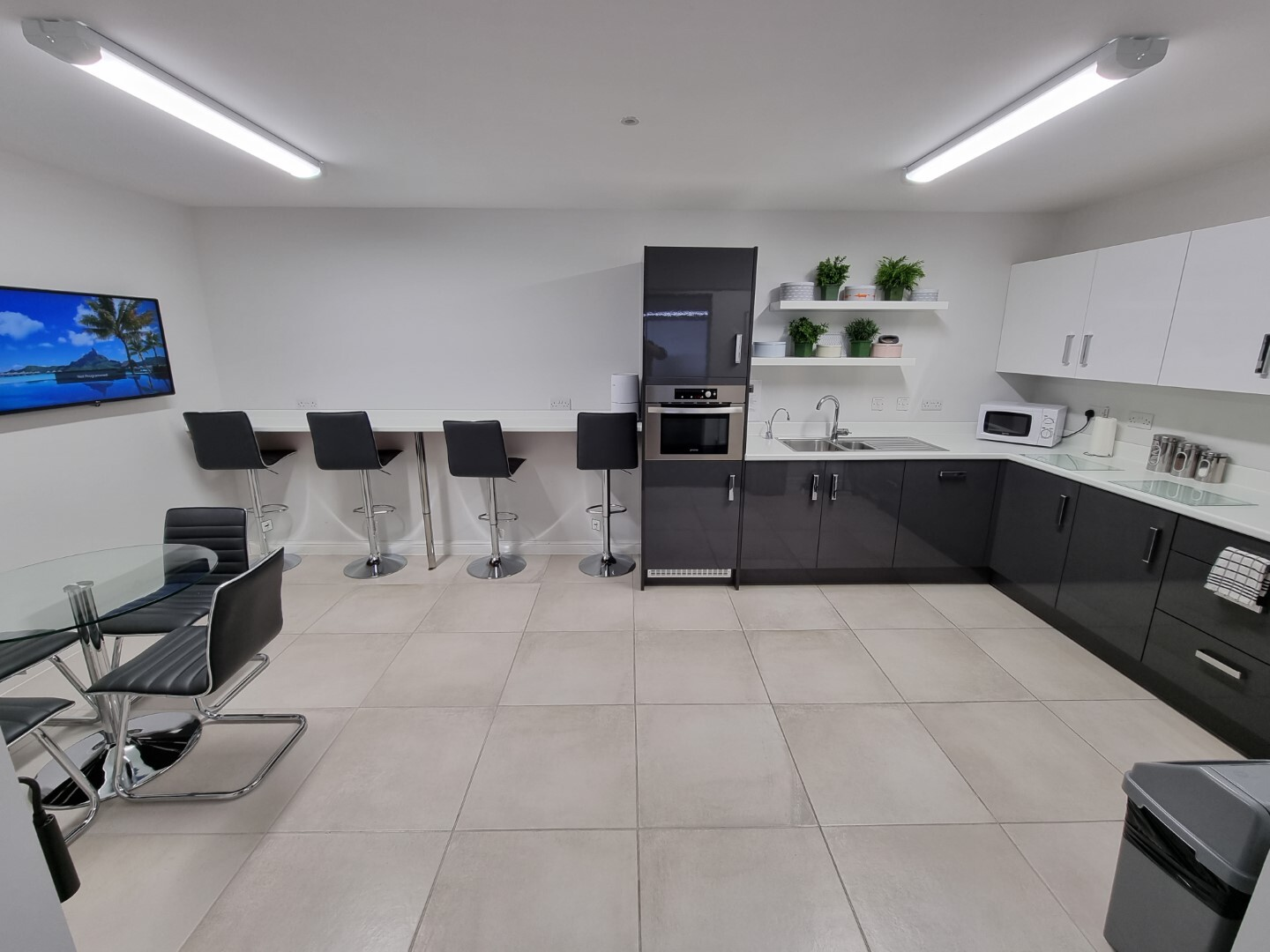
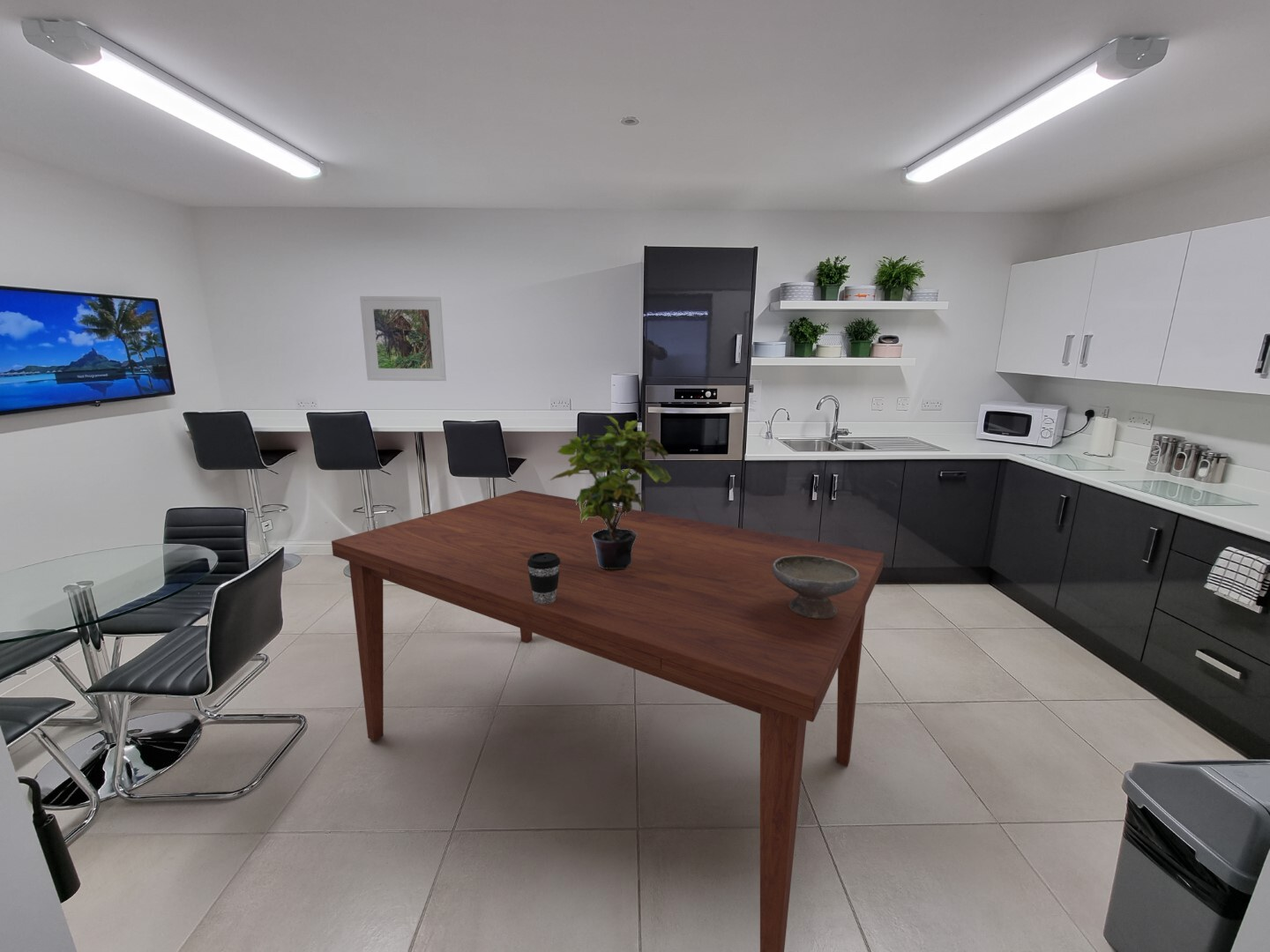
+ potted plant (615, 490)
+ dining table (601, 652)
+ coffee cup (544, 577)
+ bowl (813, 587)
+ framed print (403, 338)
